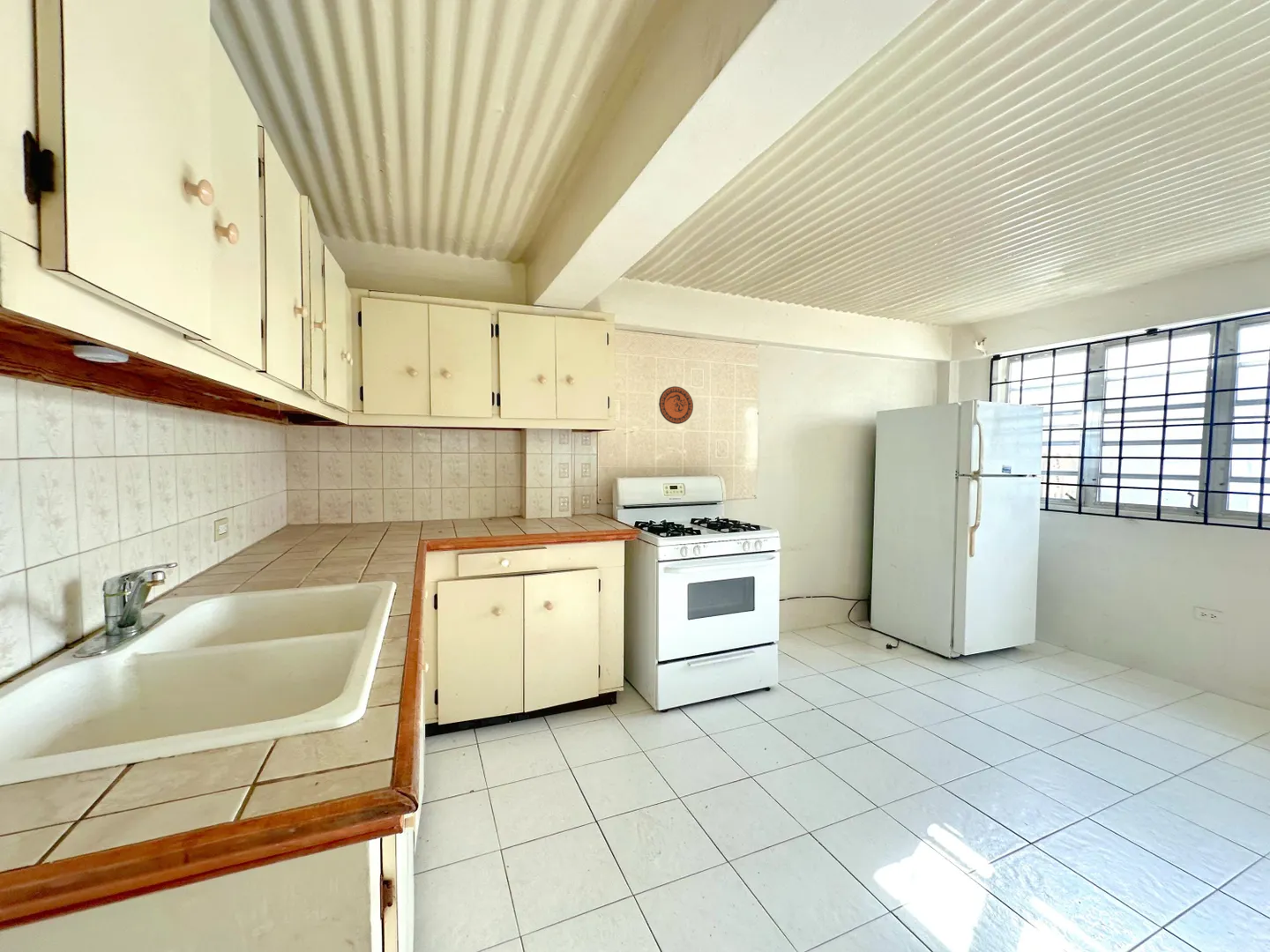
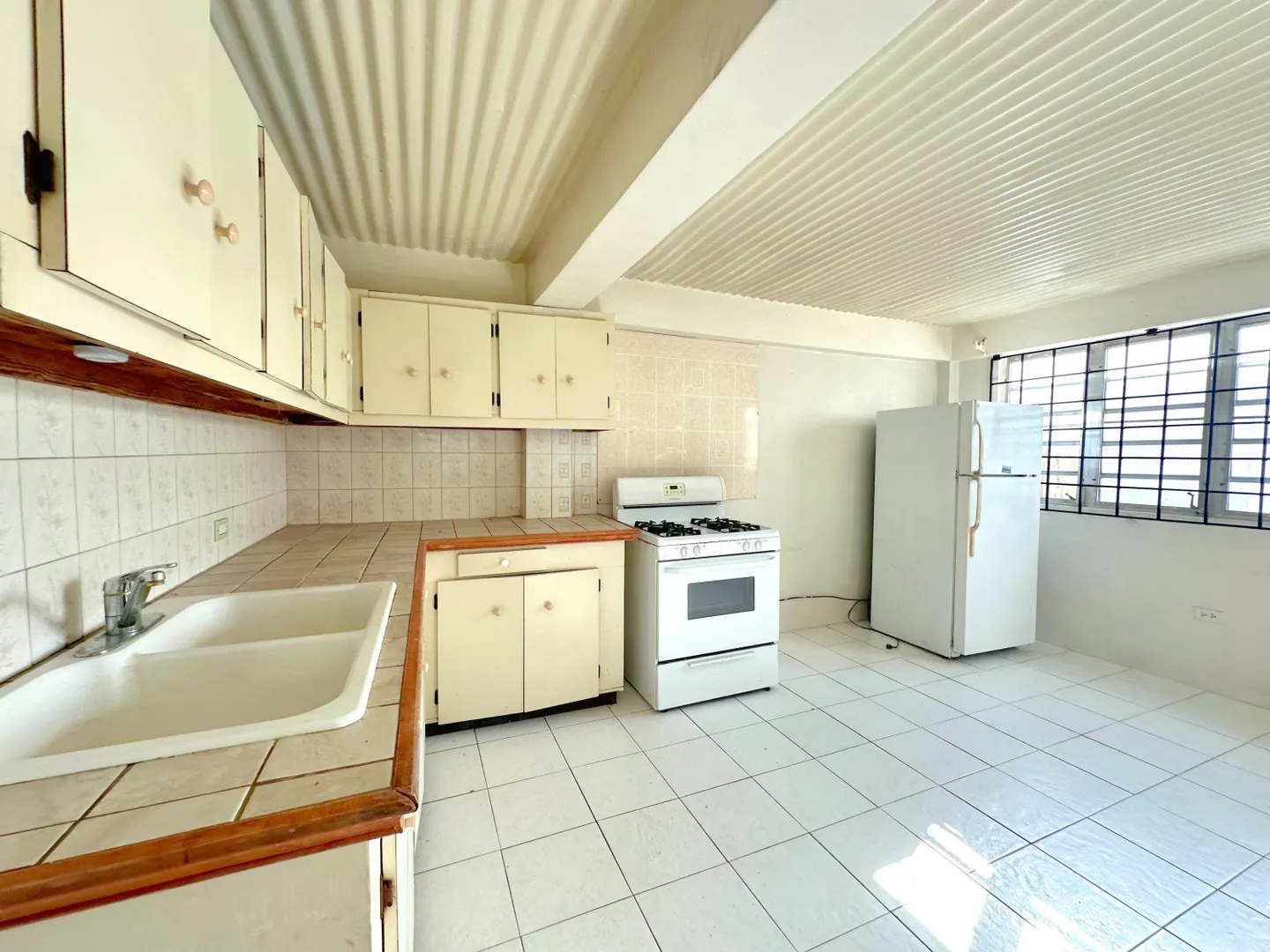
- decorative plate (676, 405)
